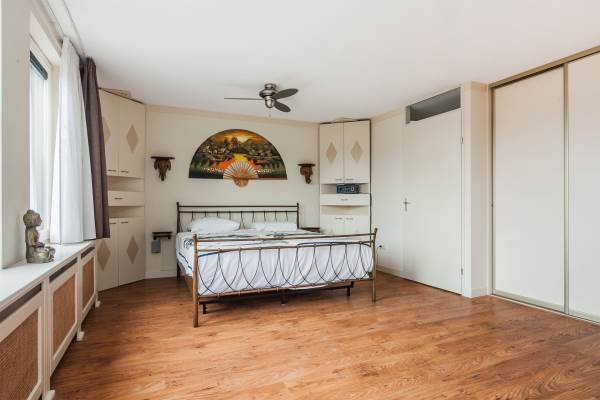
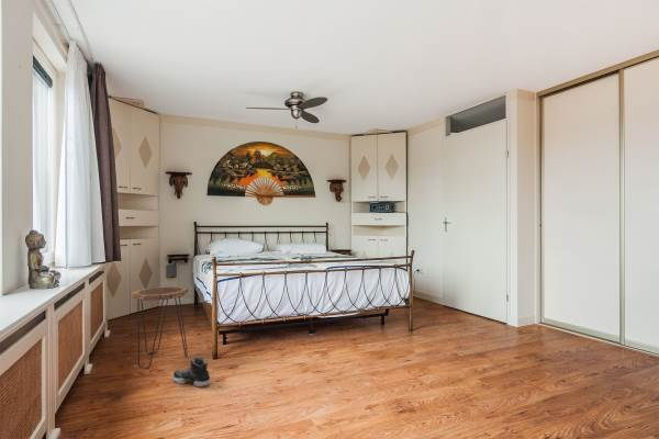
+ sneaker (191, 369)
+ side table (158, 324)
